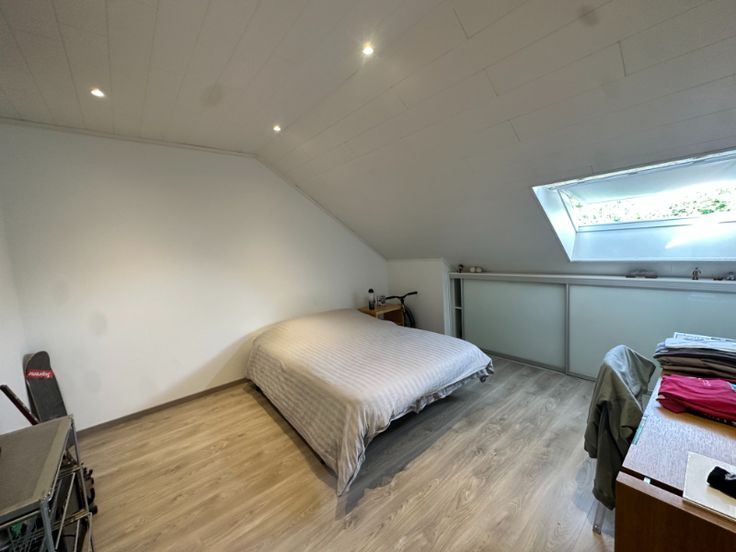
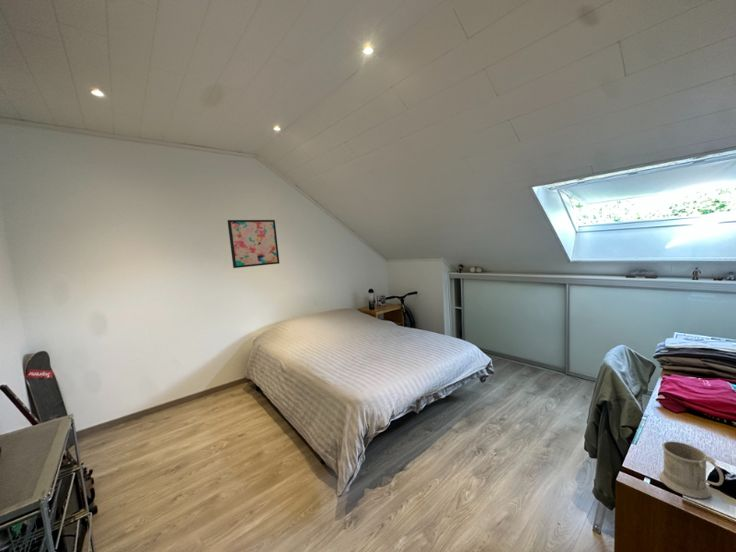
+ wall art (254, 243)
+ mug (692, 469)
